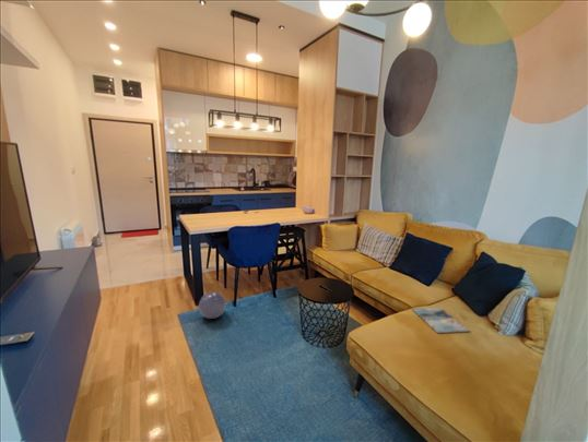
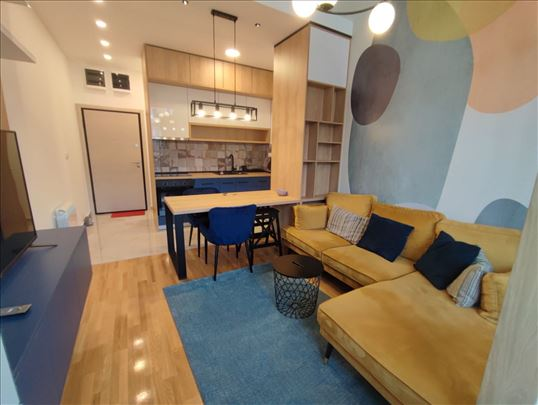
- ball (212, 304)
- magazine (438, 319)
